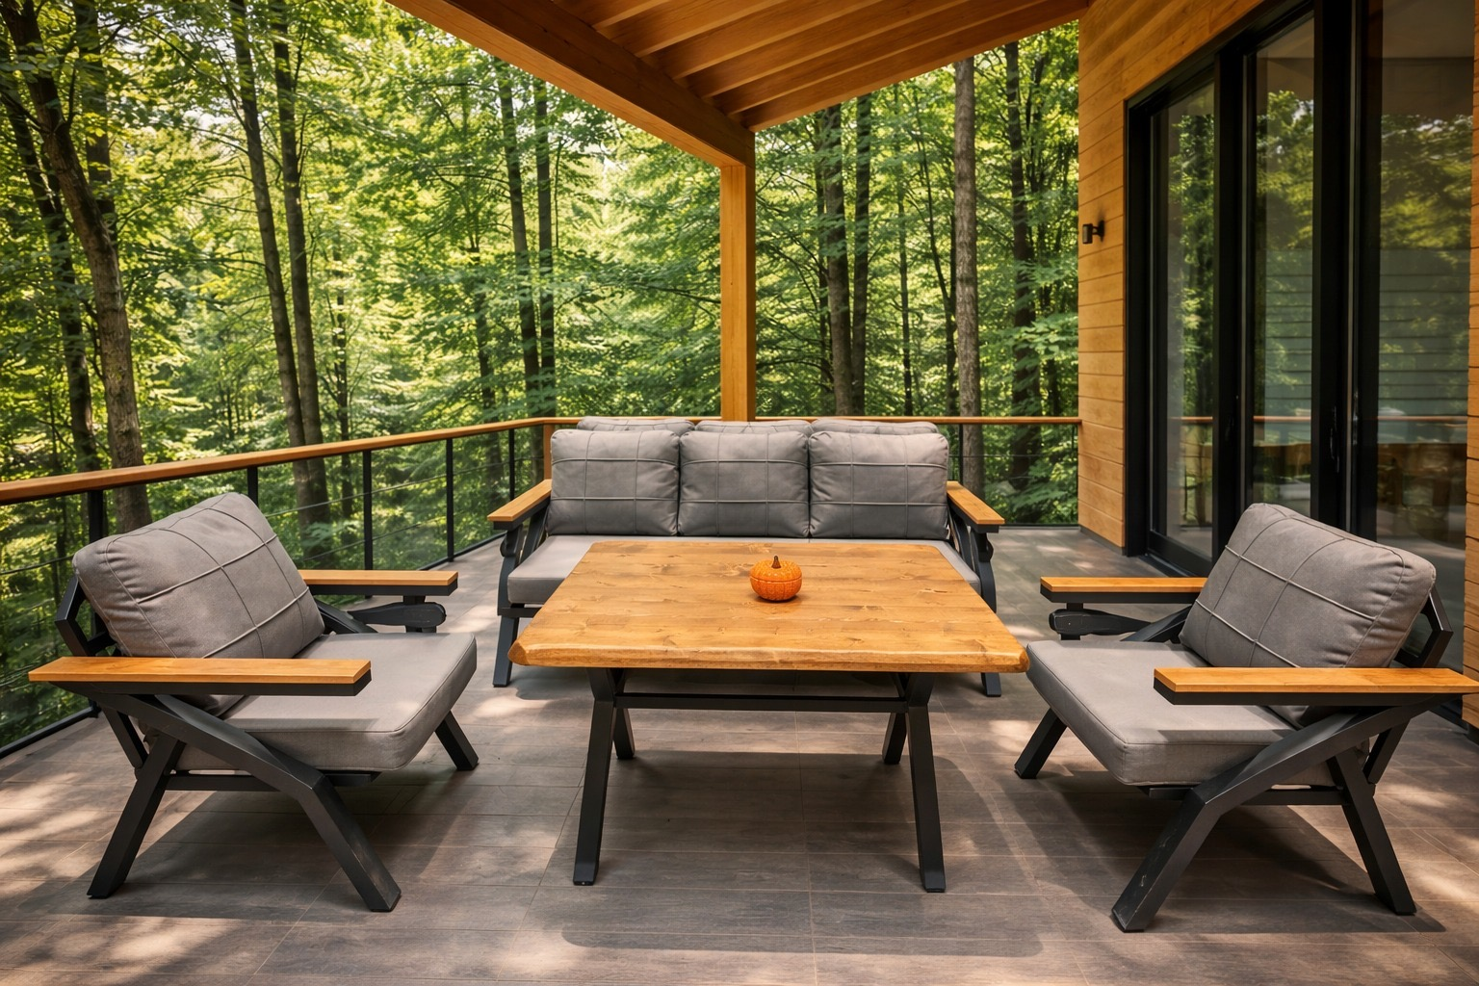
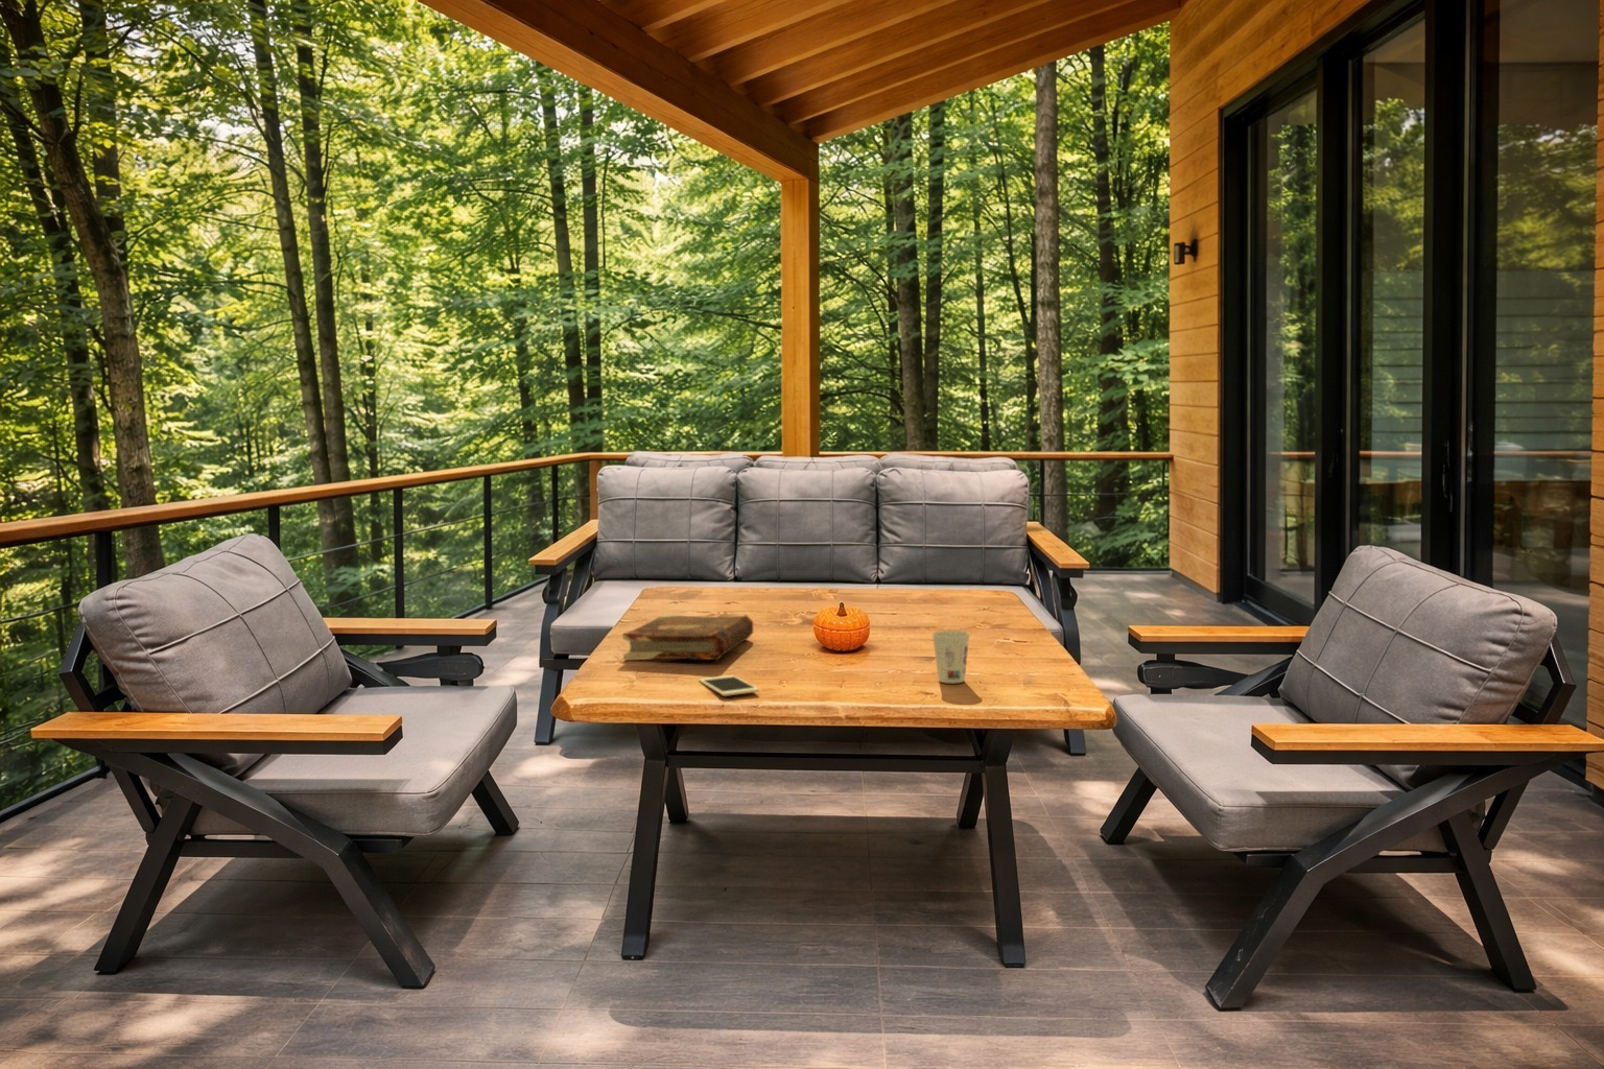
+ cell phone (728, 685)
+ book (690, 636)
+ cup (950, 656)
